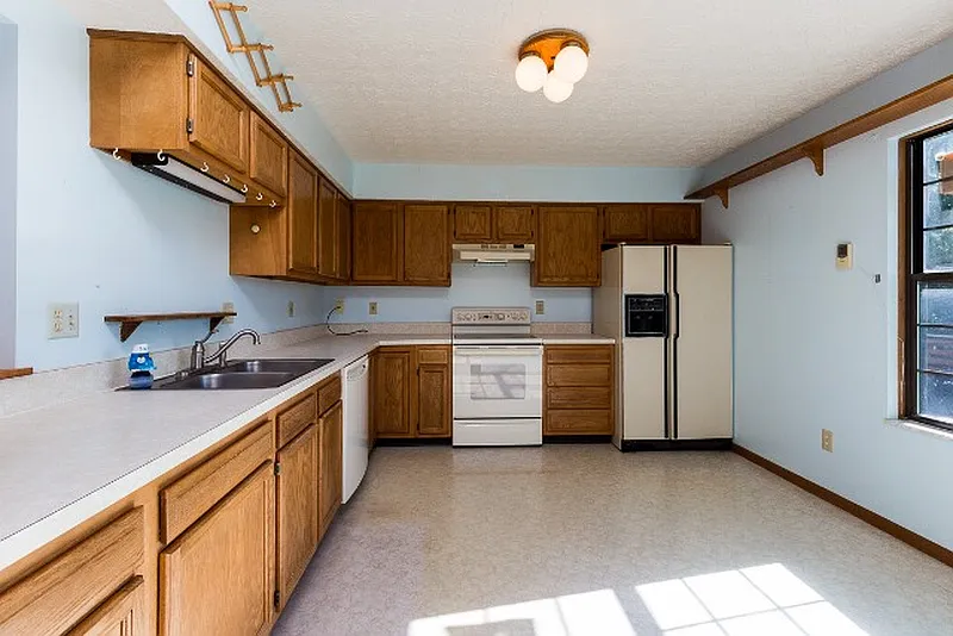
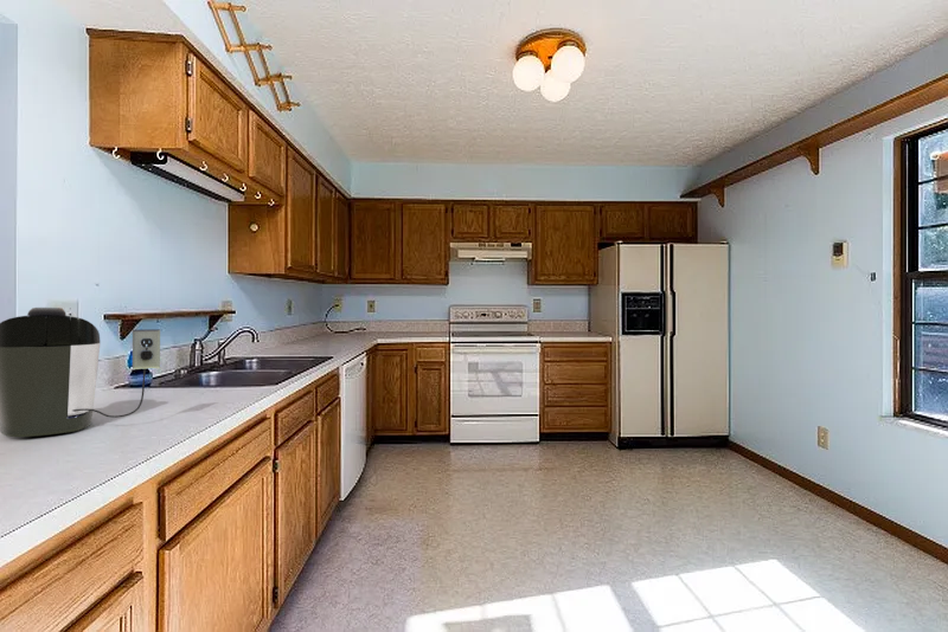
+ coffee maker (77, 367)
